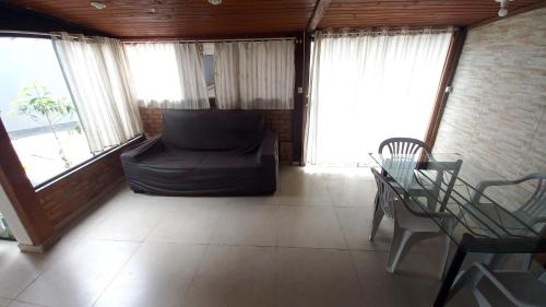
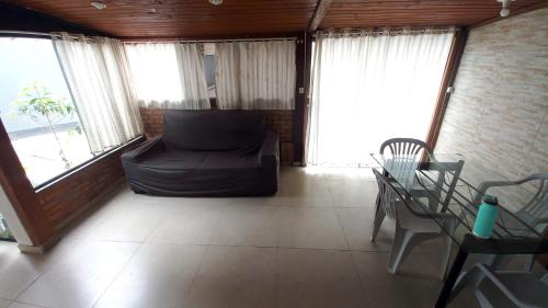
+ thermos bottle (487, 216)
